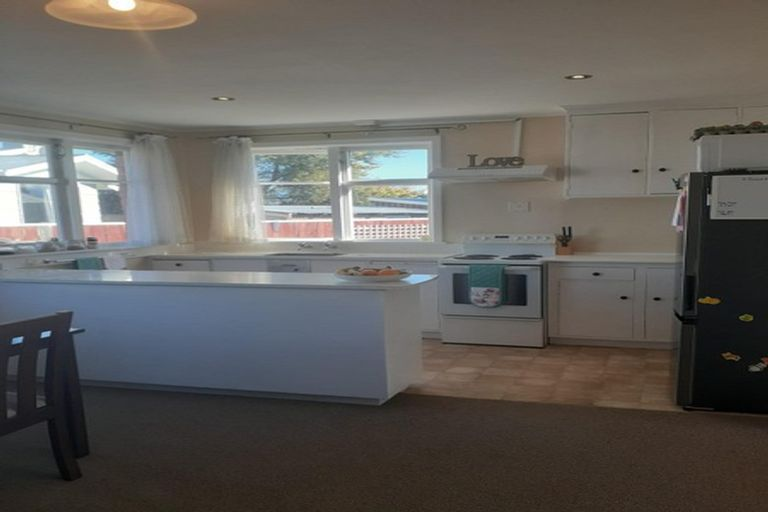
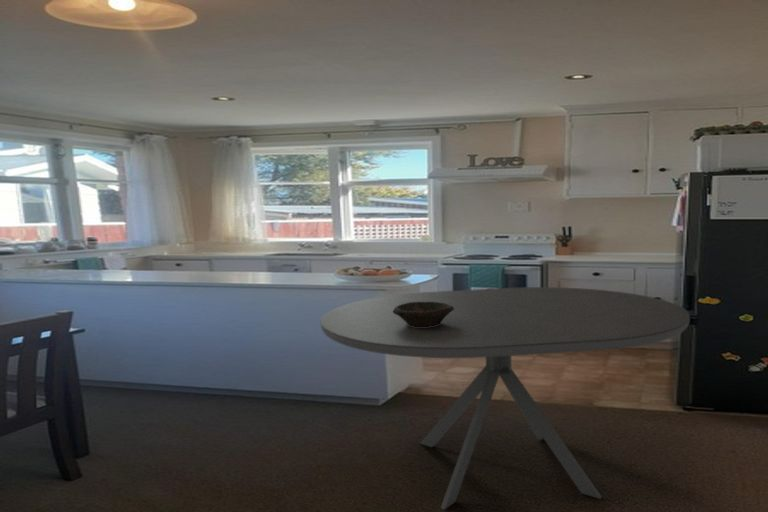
+ wooden bowl (423, 314)
+ dining table (494, 388)
